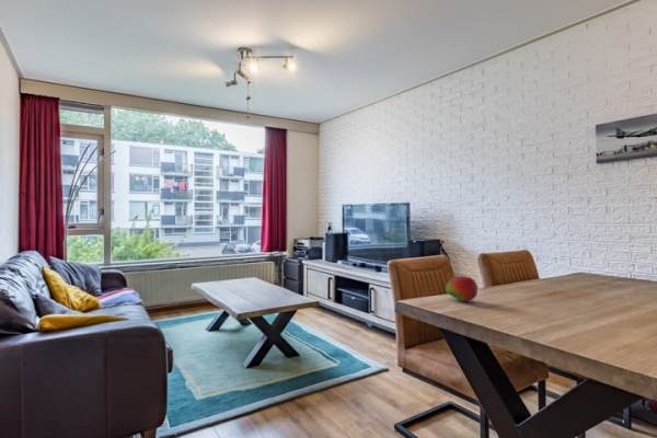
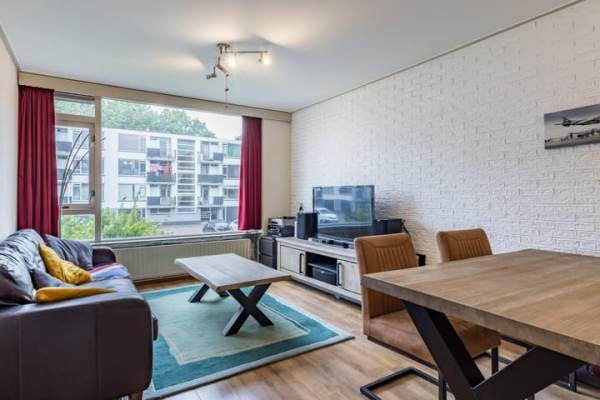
- fruit (461, 288)
